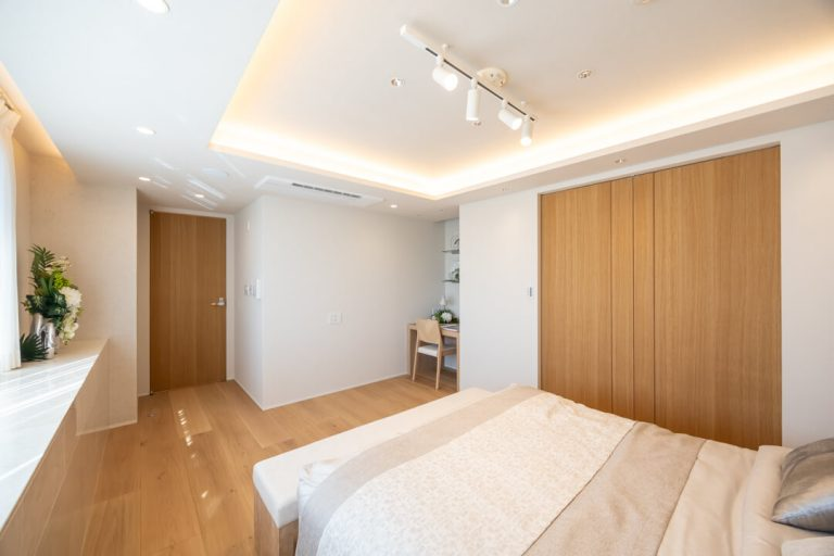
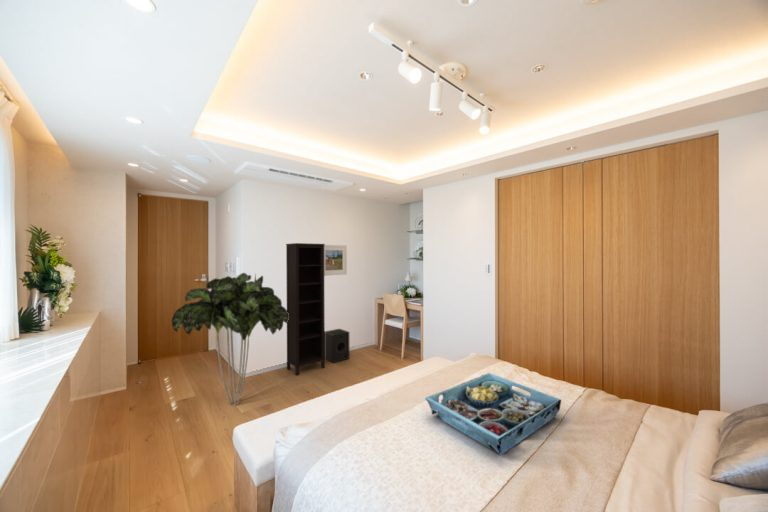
+ bookcase (305, 306)
+ serving tray (492, 405)
+ indoor plant (232, 338)
+ studio monitor (336, 345)
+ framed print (334, 260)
